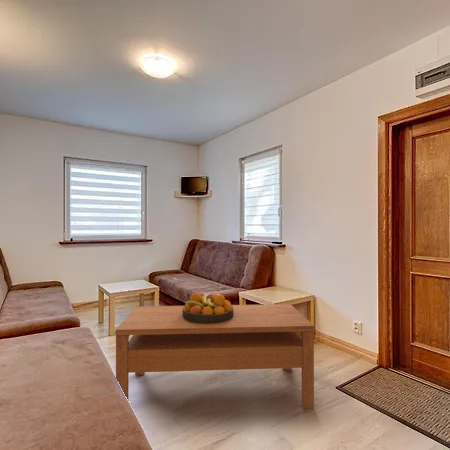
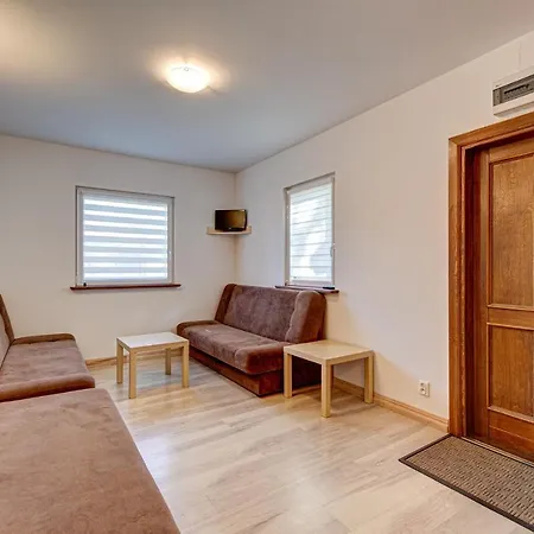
- coffee table (215, 351)
- fruit bowl (208, 304)
